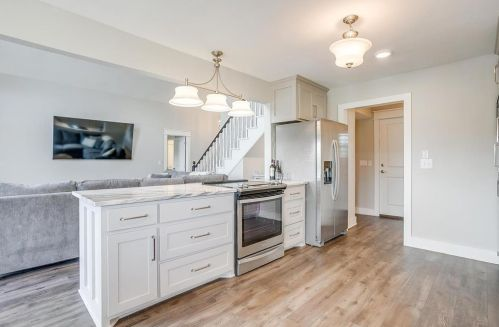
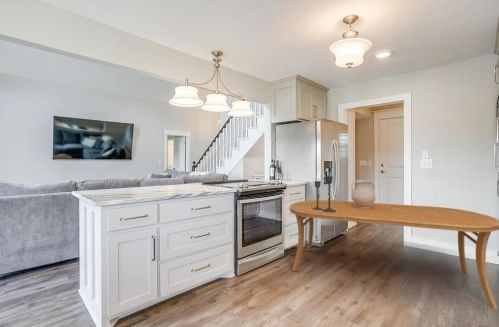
+ vase (363, 193)
+ candlestick (328, 193)
+ dining table (378, 223)
